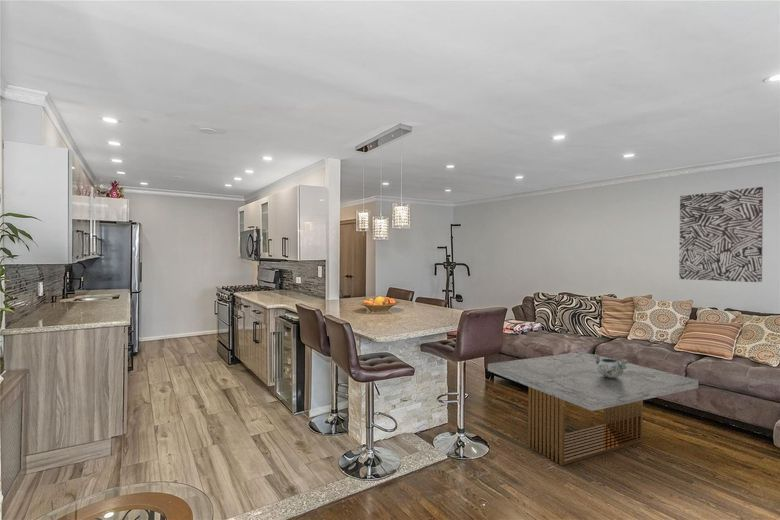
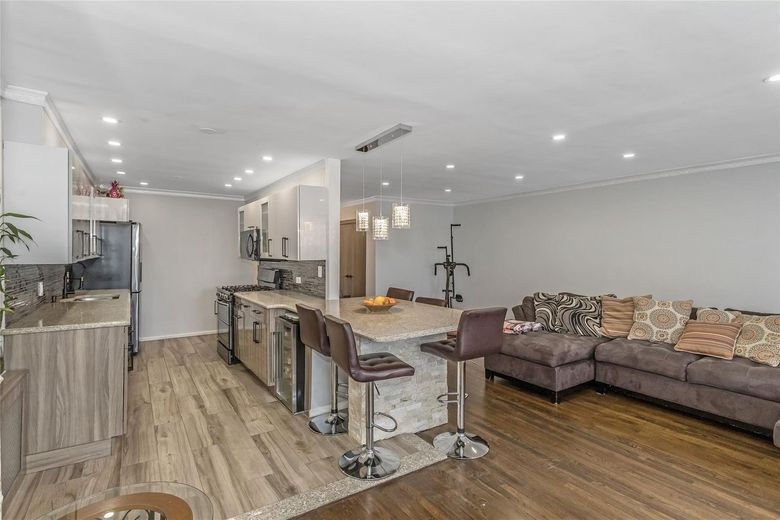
- decorative bowl (609, 366)
- wall art (718, 236)
- coffee table (585, 407)
